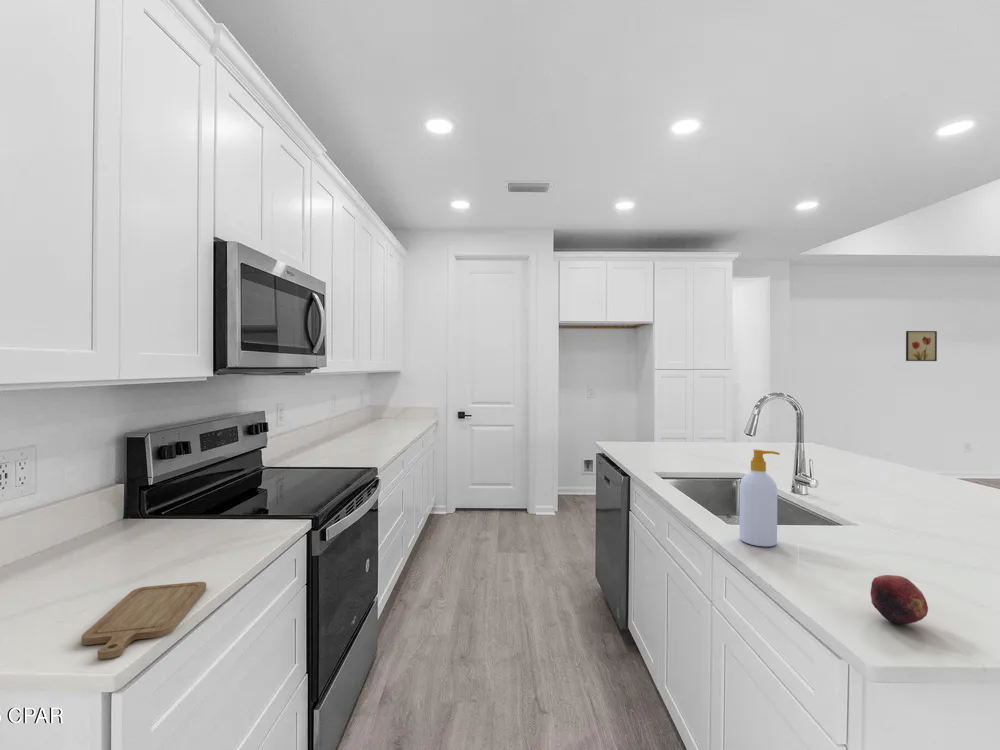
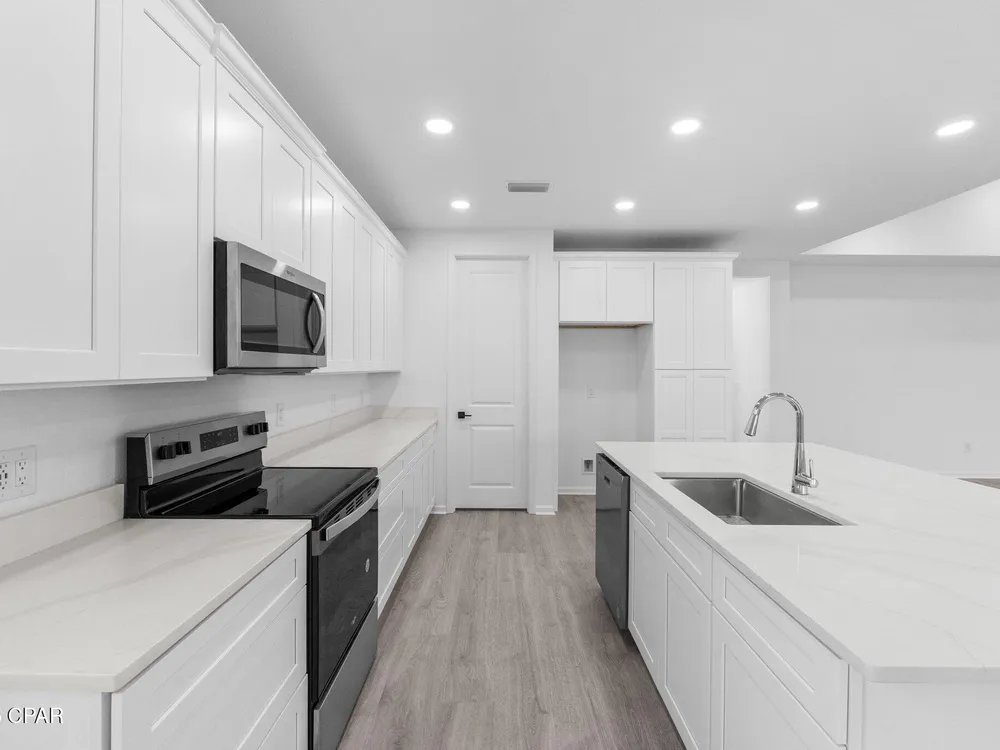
- wall art (920, 346)
- soap bottle (759, 495)
- fruit (897, 600)
- chopping board (144, 616)
